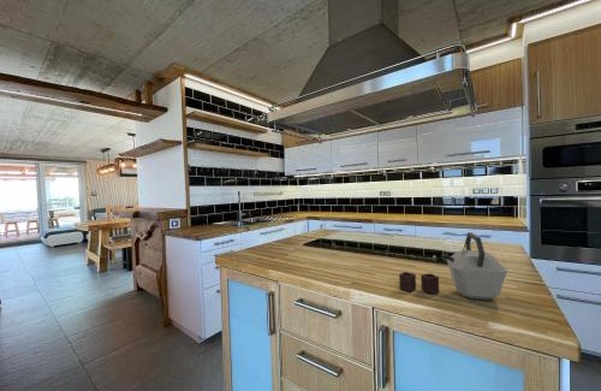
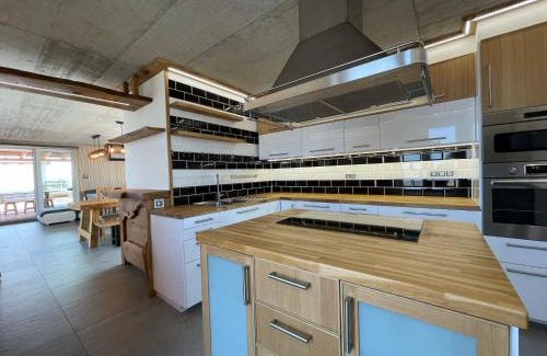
- kettle (447, 261)
